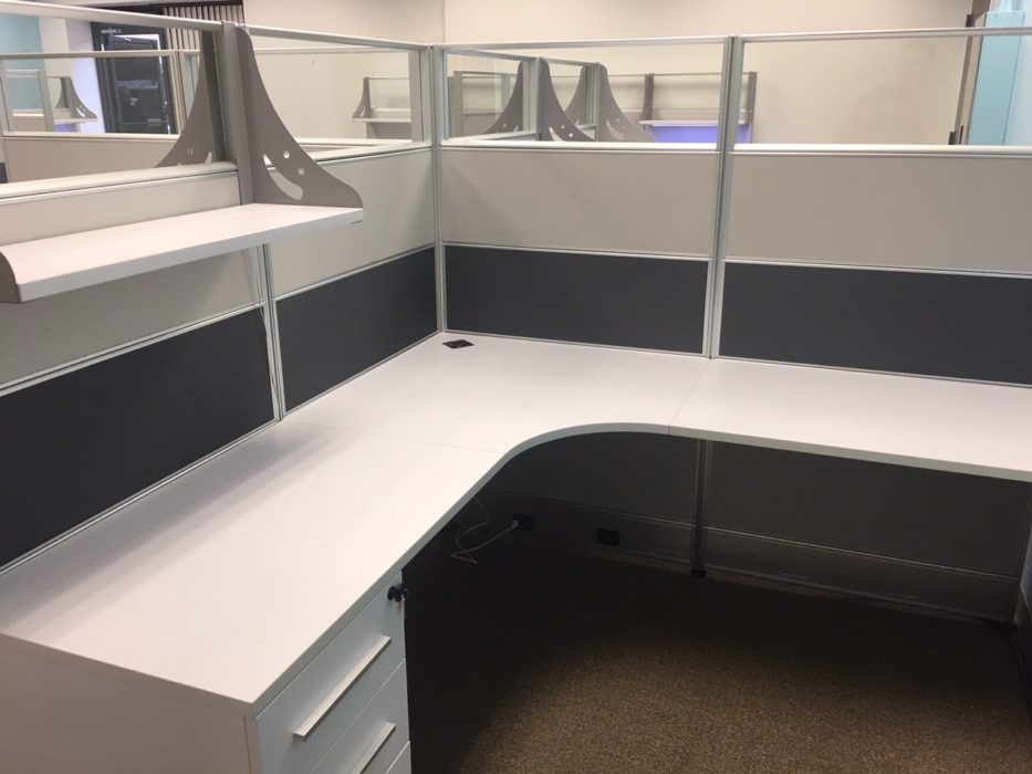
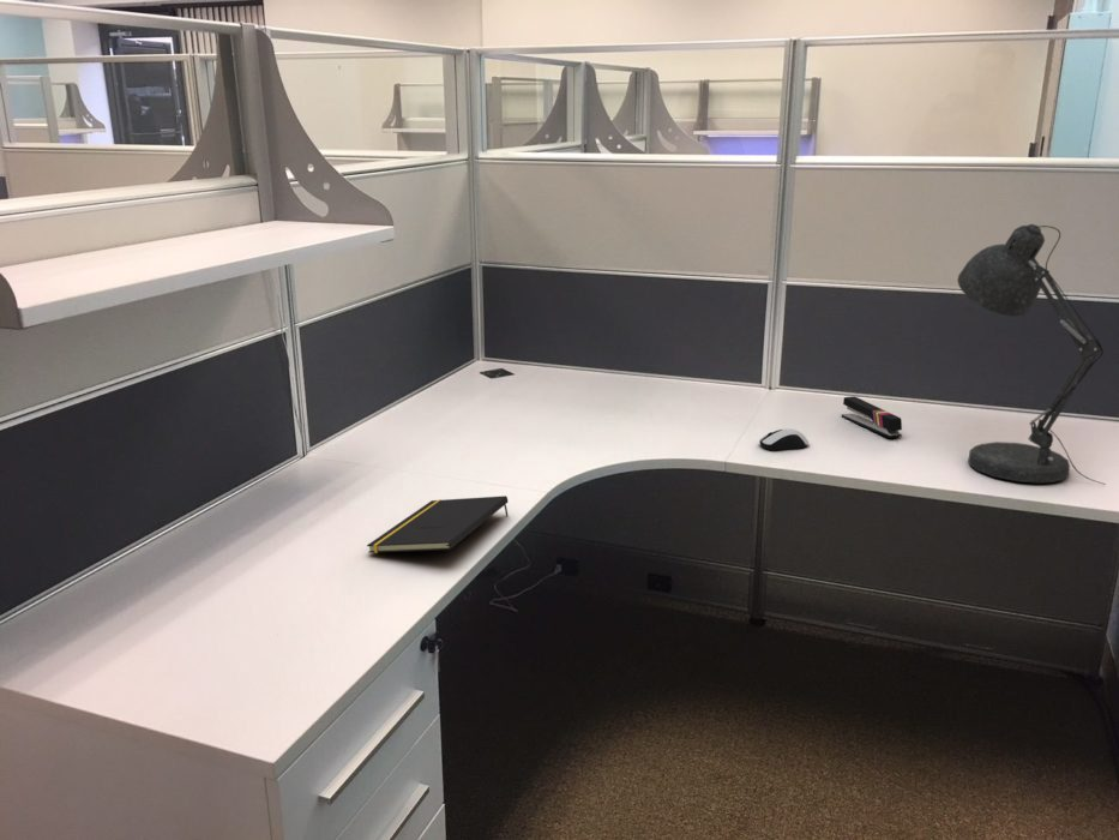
+ stapler (871, 415)
+ notepad (440, 523)
+ computer mouse (783, 437)
+ desk lamp (1022, 314)
